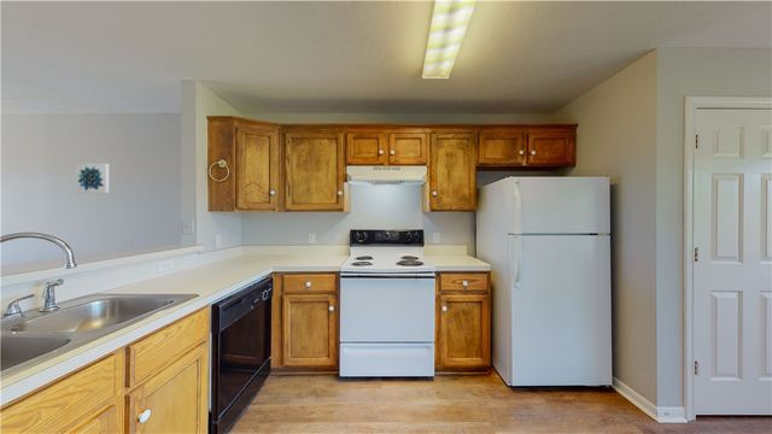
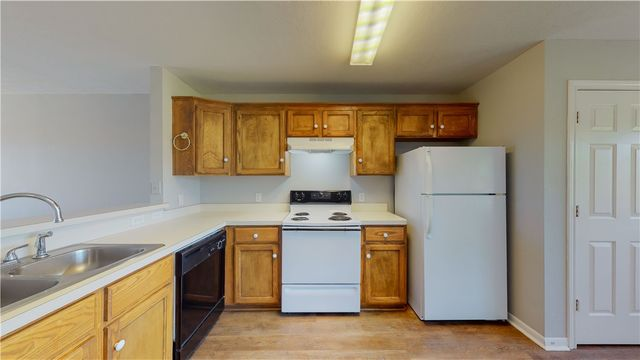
- wall art (92, 177)
